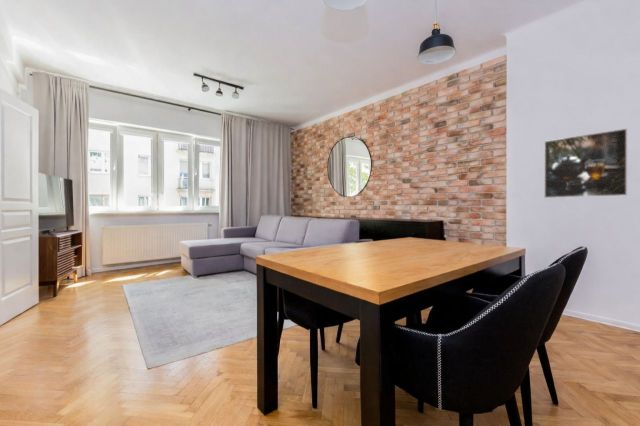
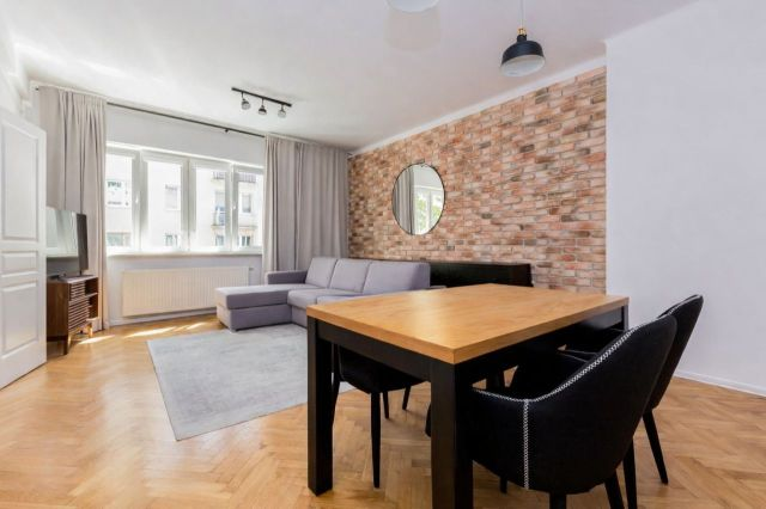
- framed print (582, 166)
